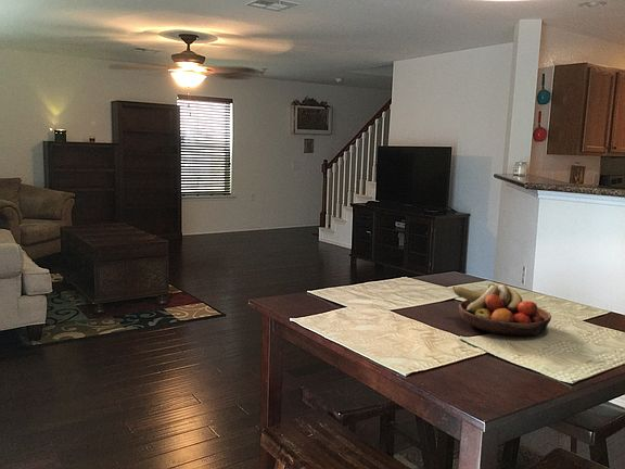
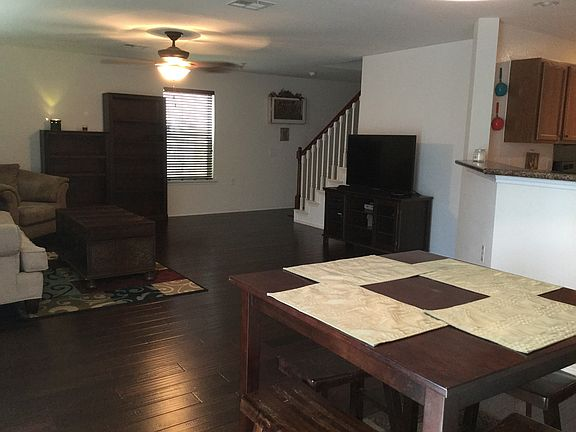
- fruit bowl (502, 306)
